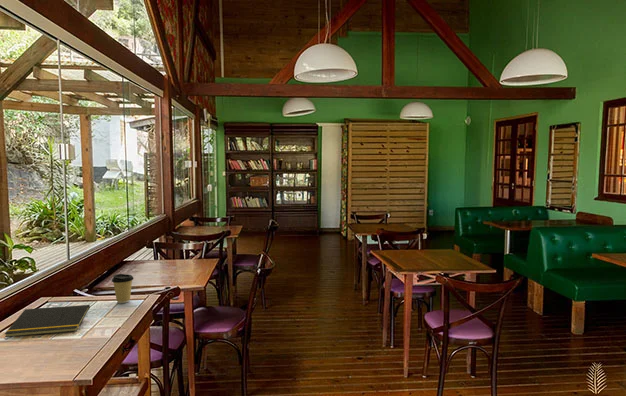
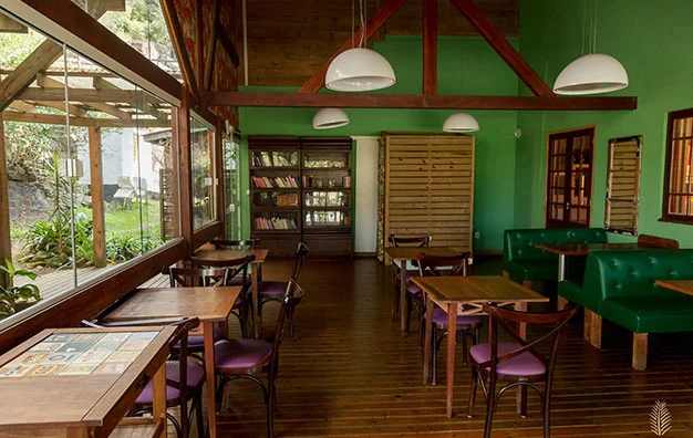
- notepad (50, 319)
- coffee cup (123, 288)
